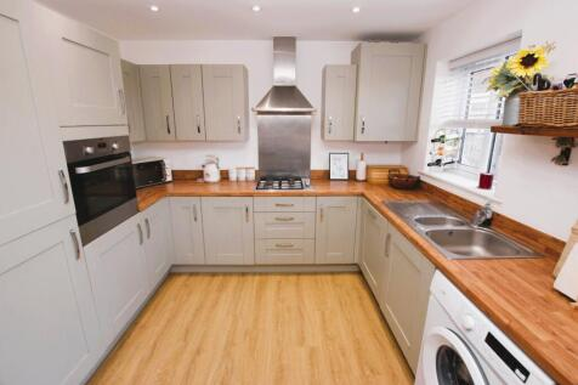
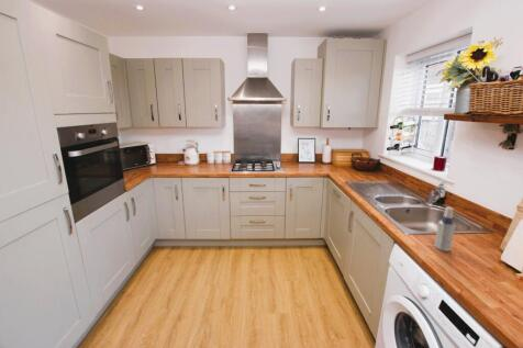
+ spray bottle (445, 228)
